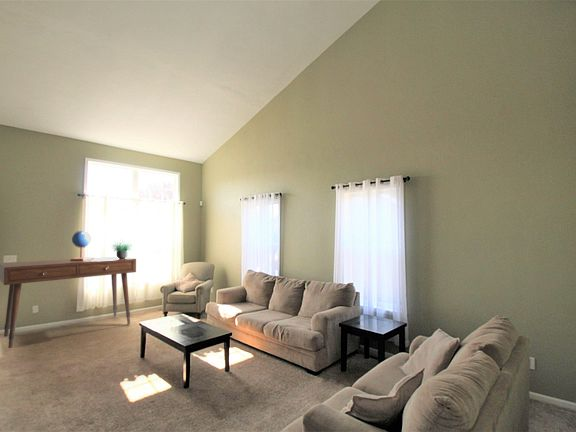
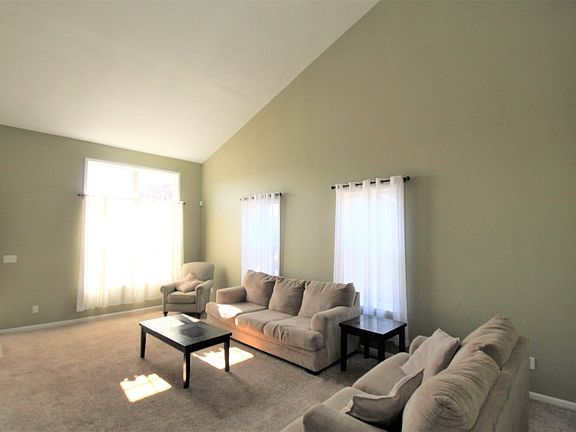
- potted plant (122, 247)
- globe (81, 245)
- desk (71, 278)
